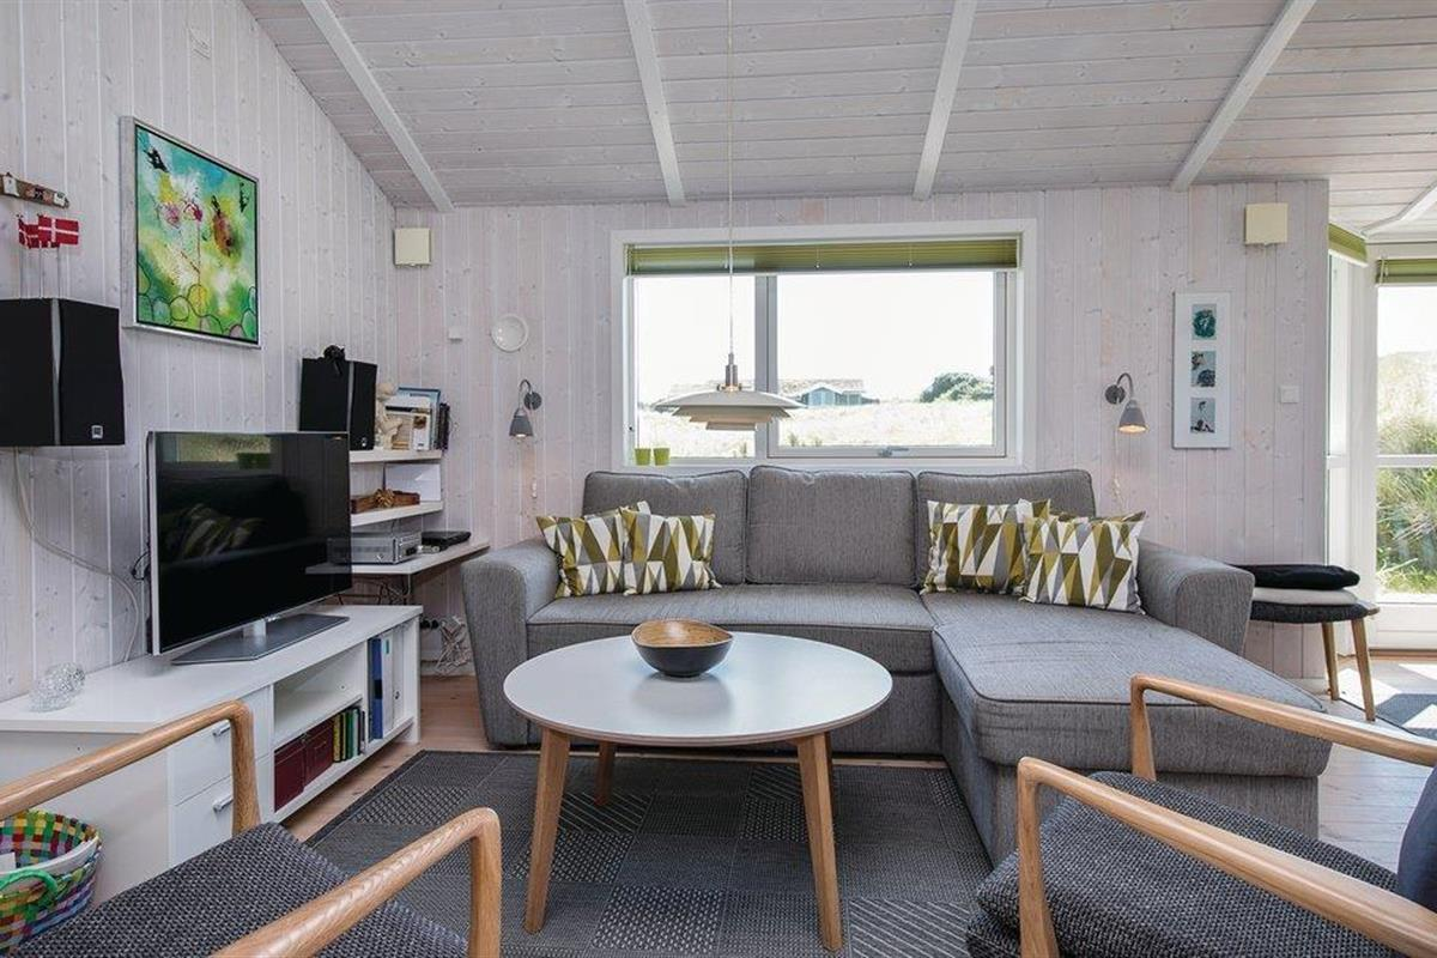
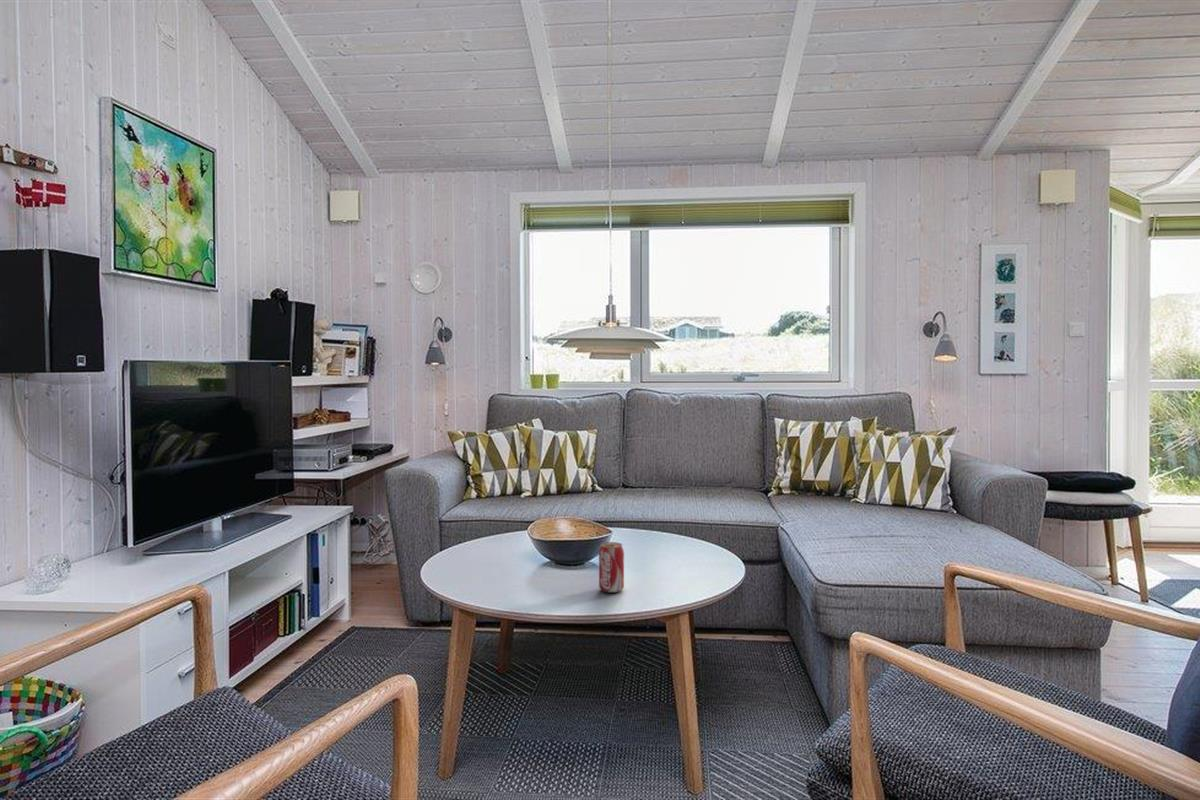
+ beverage can (611, 567)
